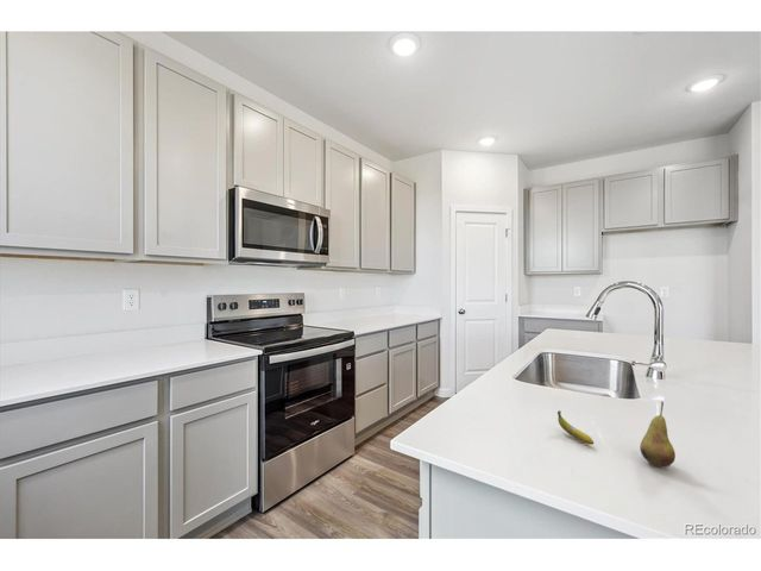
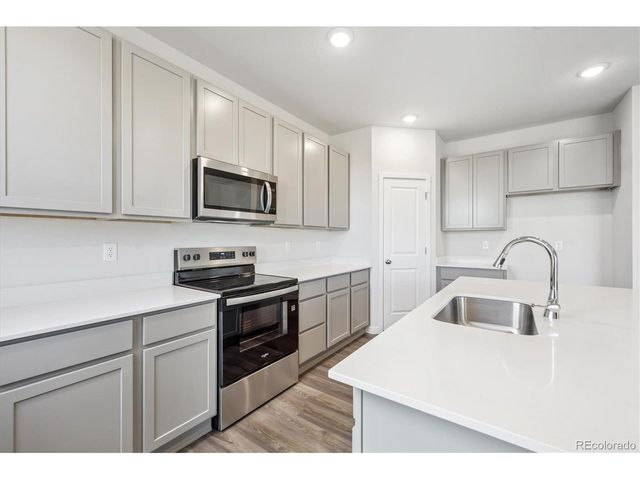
- fruit (576, 428)
- fruit (656, 433)
